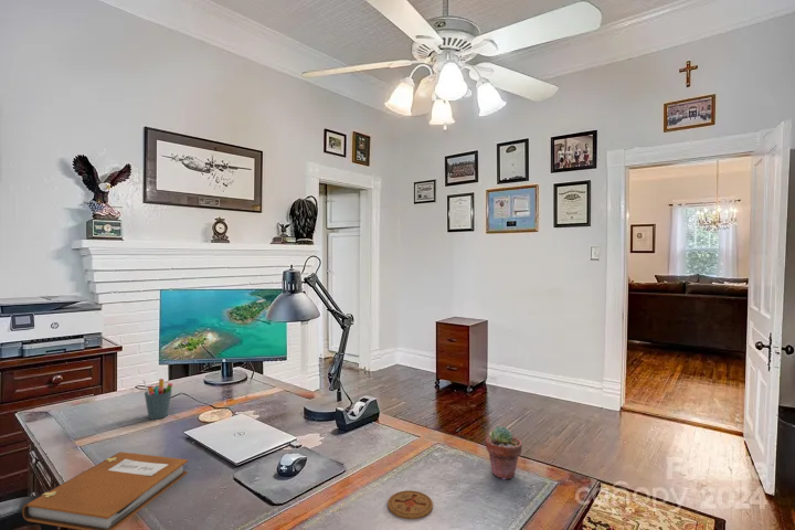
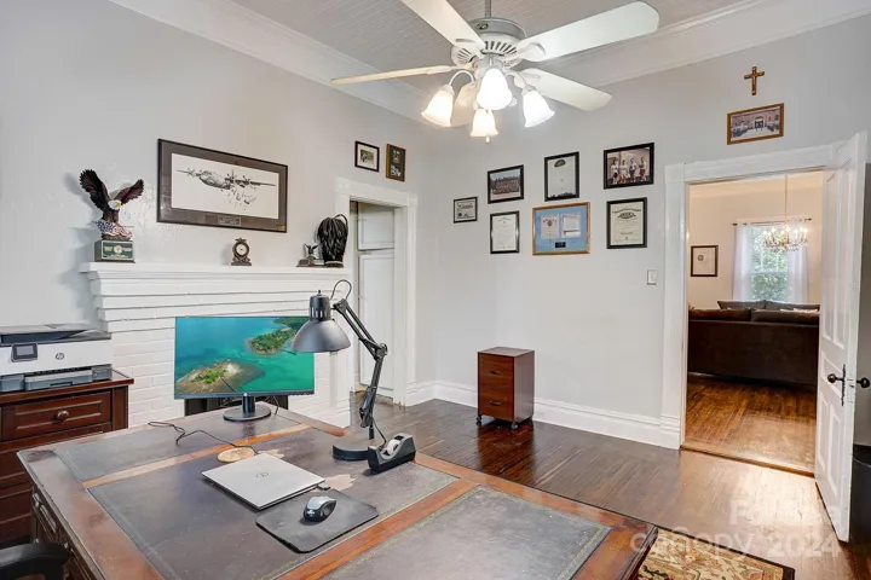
- coaster (410, 504)
- notebook (115, 485)
- potted succulent (502, 449)
- pen holder (158, 396)
